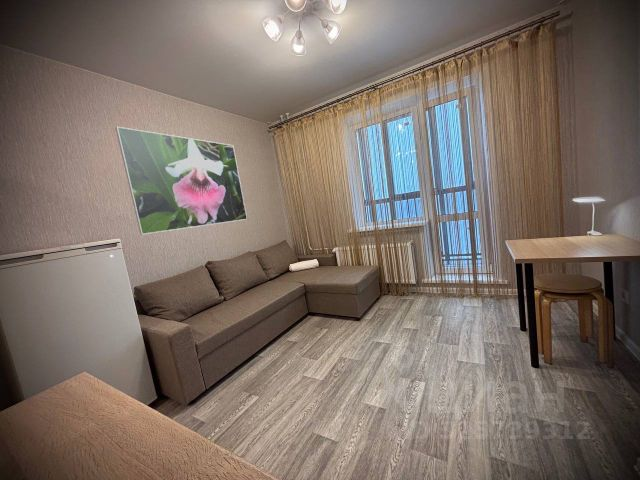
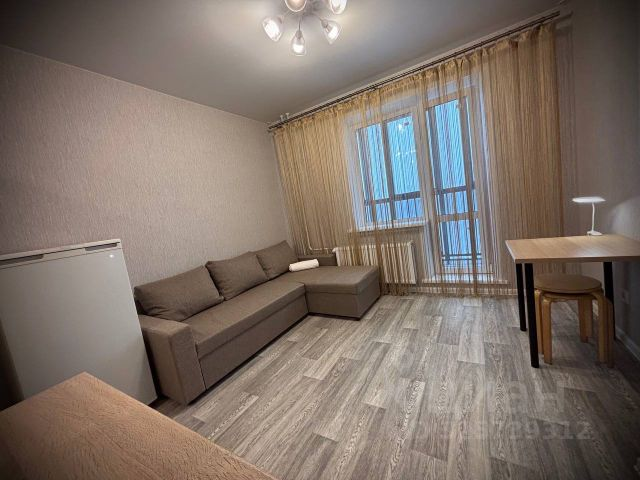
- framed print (194, 182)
